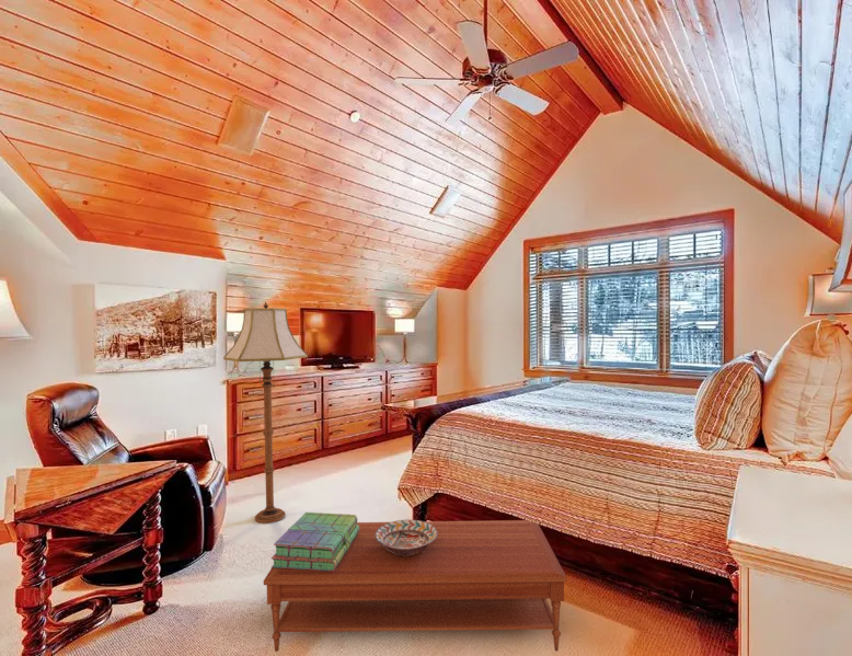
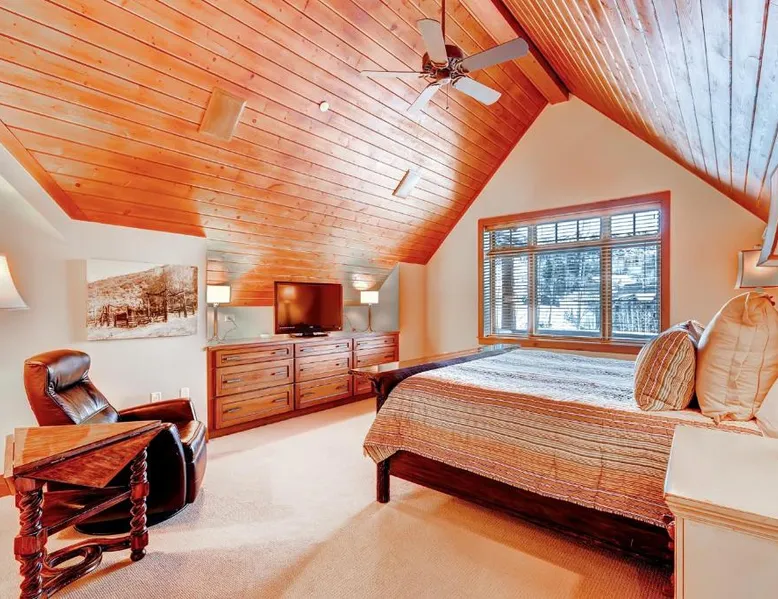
- floor lamp (267, 410)
- stack of books (318, 538)
- coffee table (416, 580)
- decorative bowl (406, 540)
